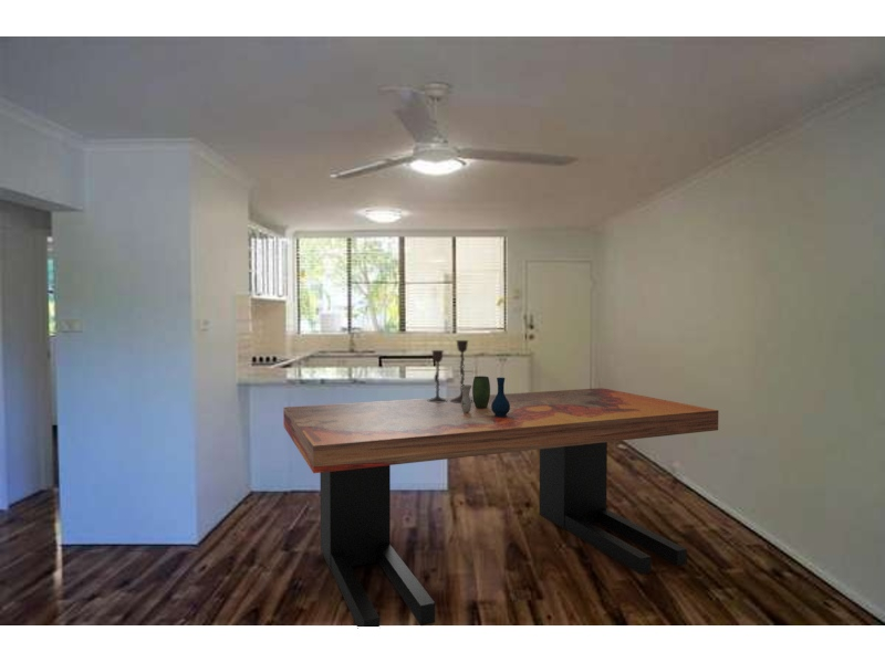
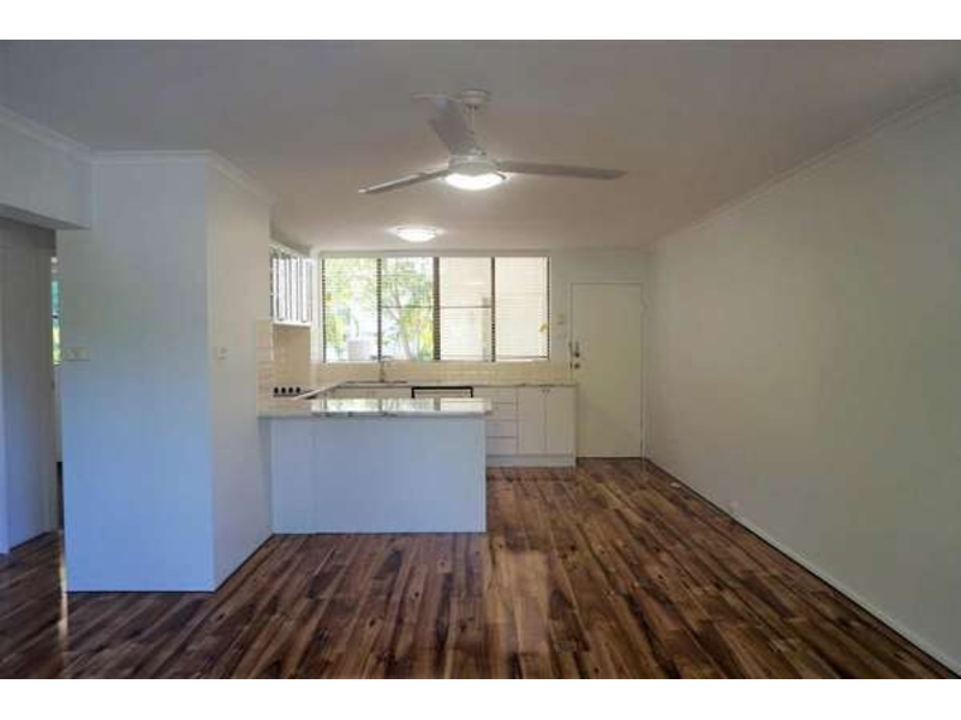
- dining table (498, 453)
- candlestick (460, 370)
- vase (480, 392)
